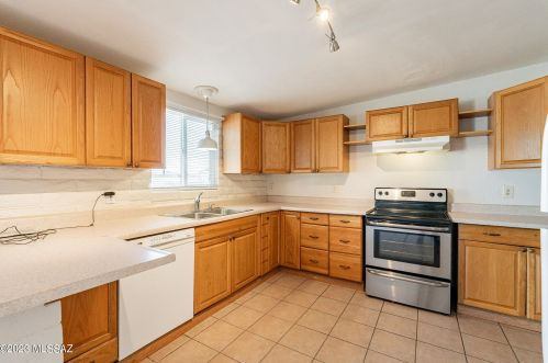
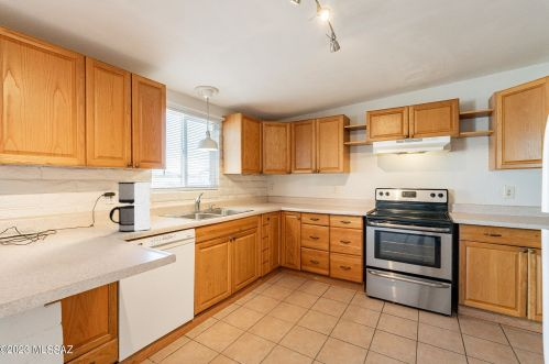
+ coffee maker (130, 206)
